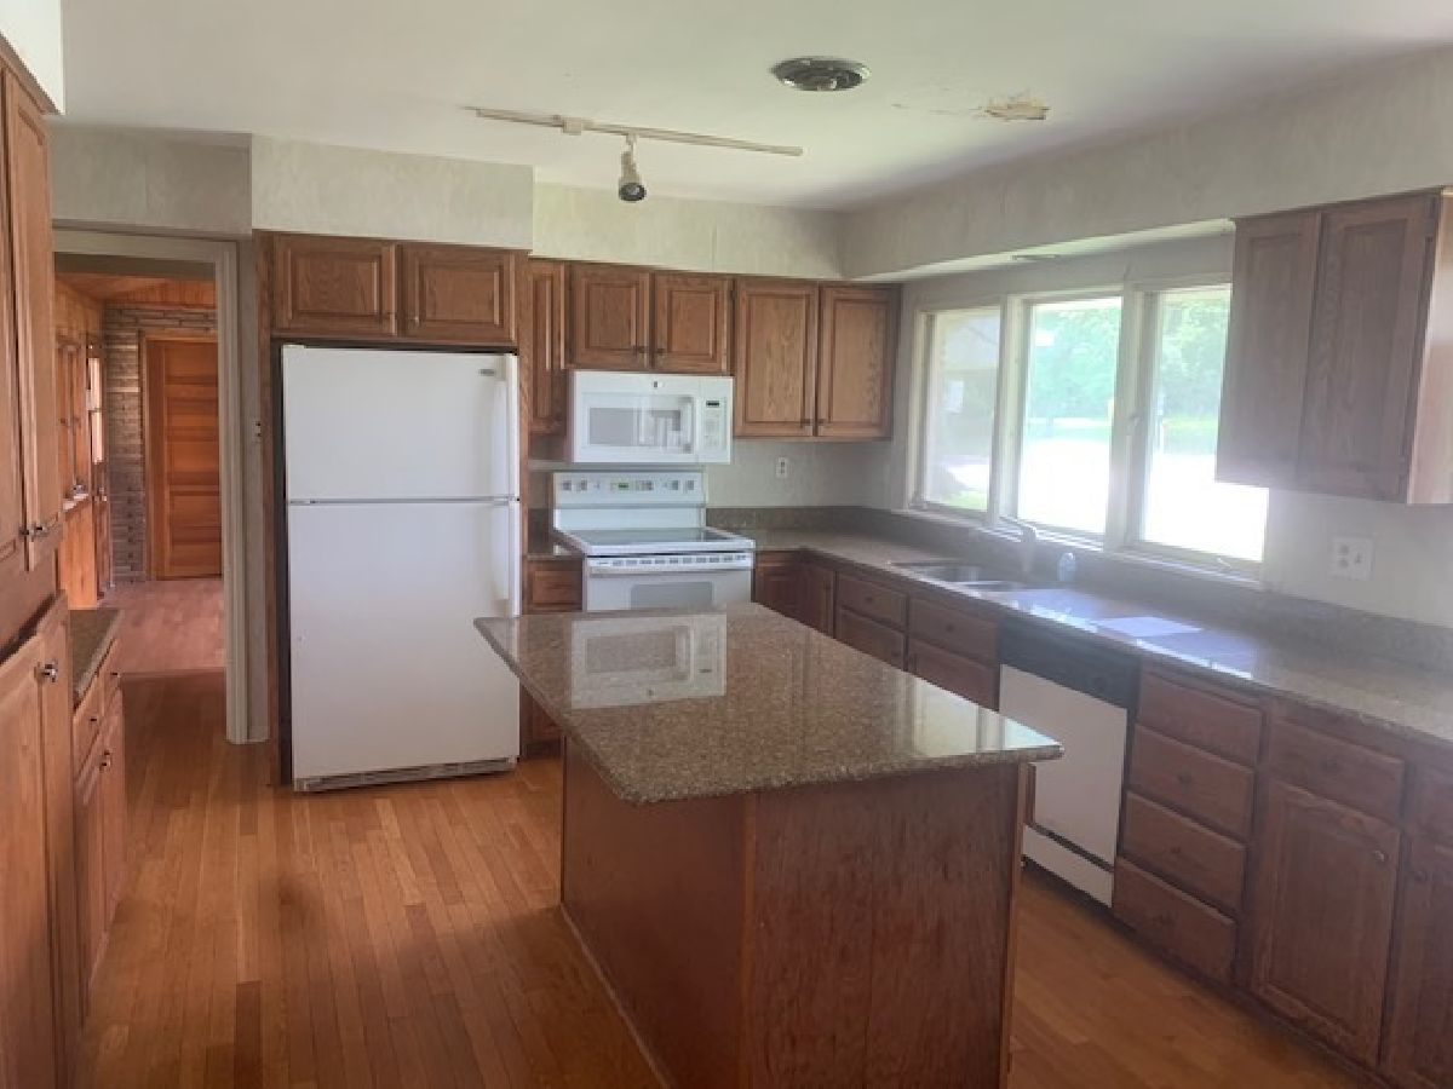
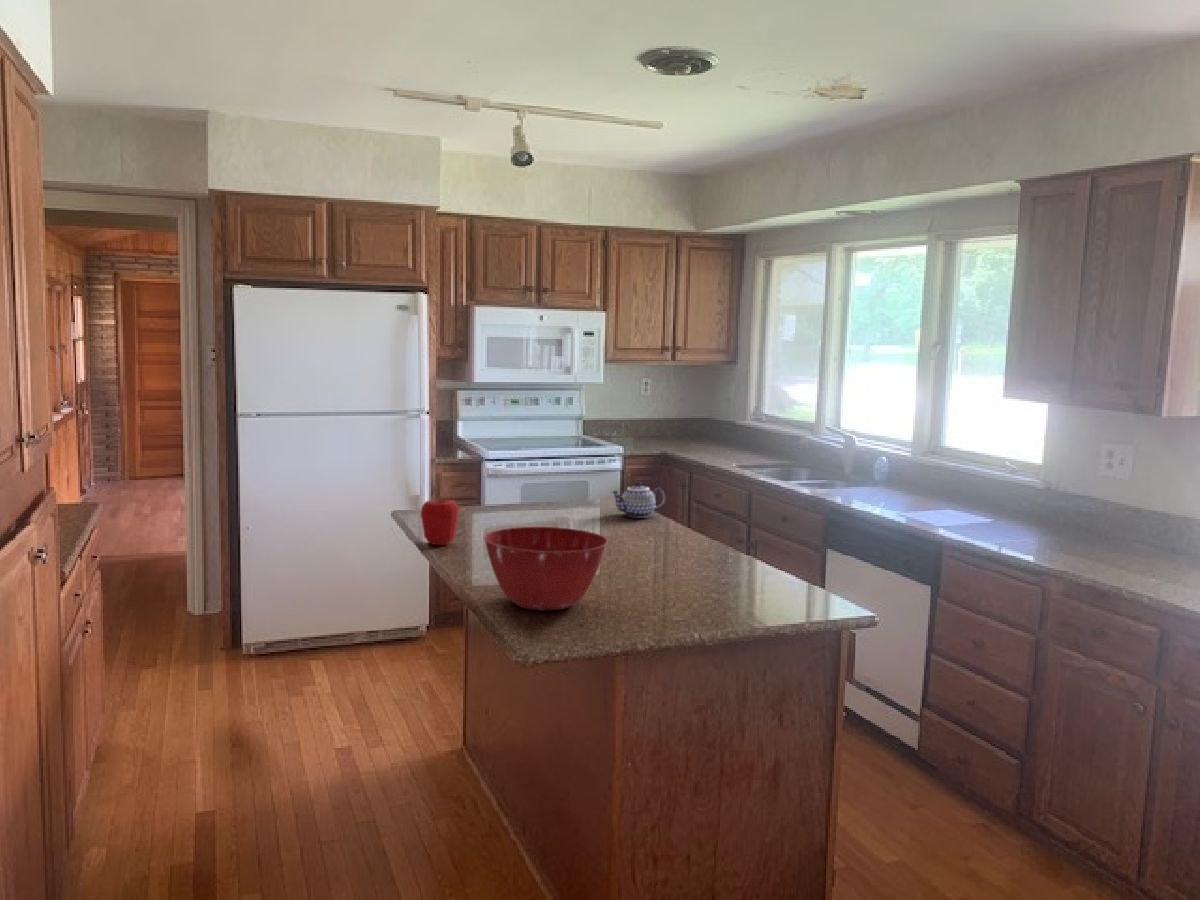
+ mixing bowl (545, 570)
+ apple (439, 520)
+ teapot (638, 498)
